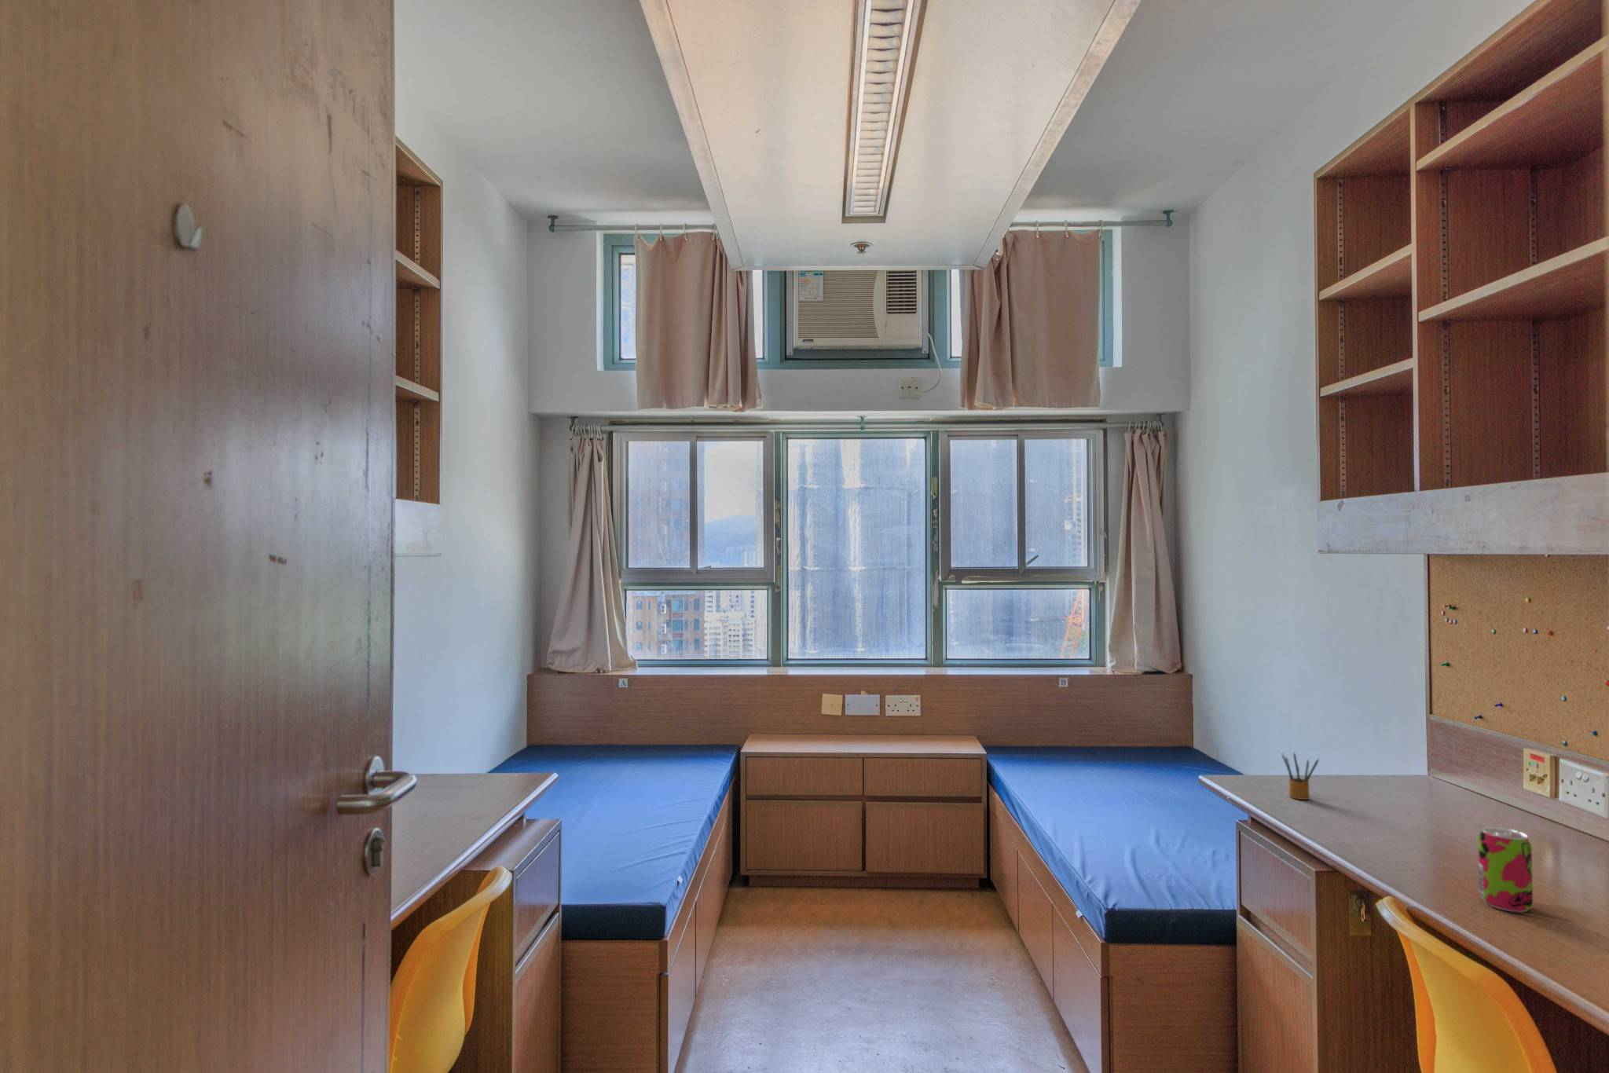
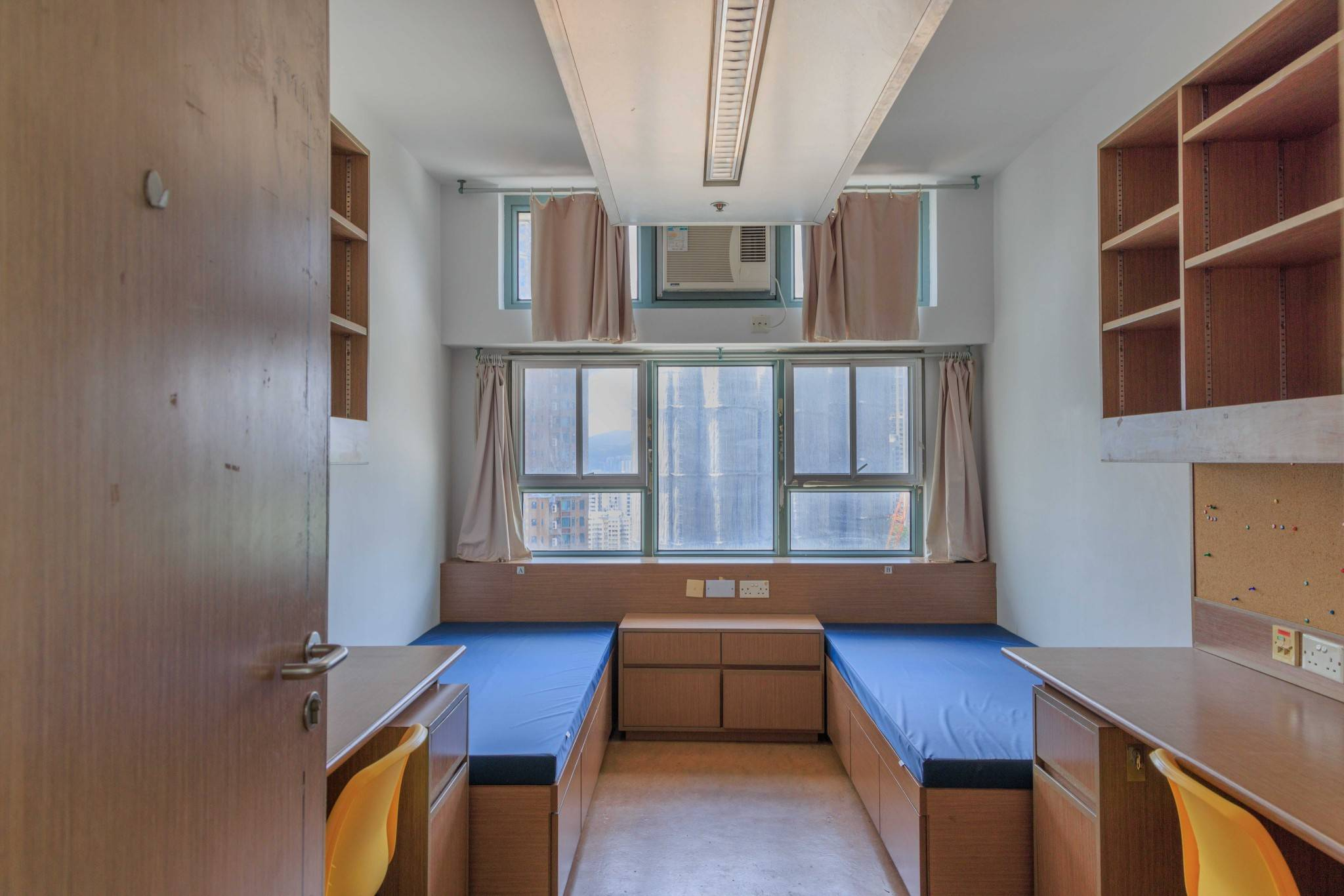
- pencil box (1299, 777)
- beverage can (1505, 868)
